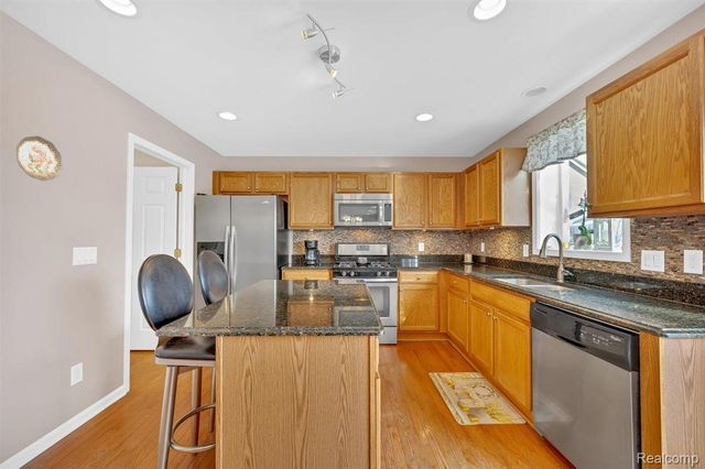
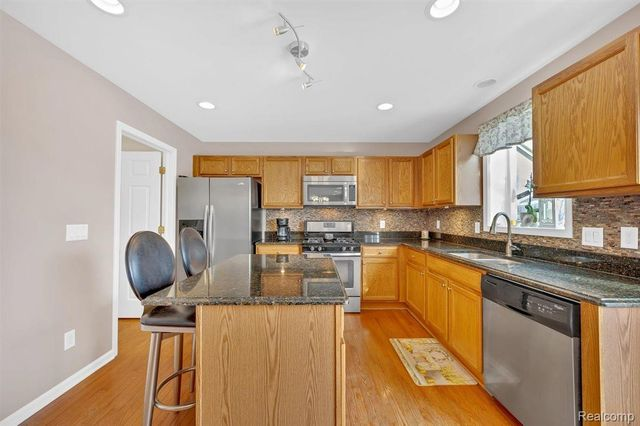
- decorative plate (39, 159)
